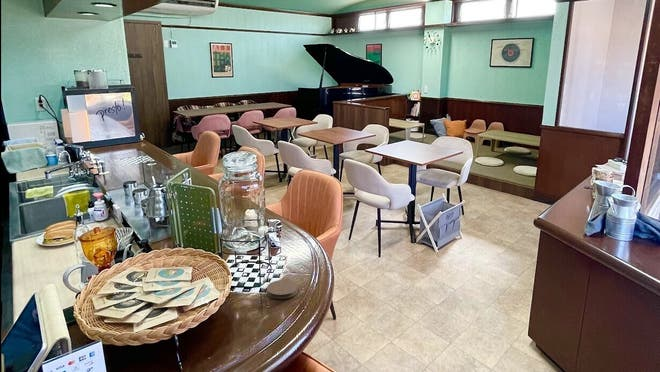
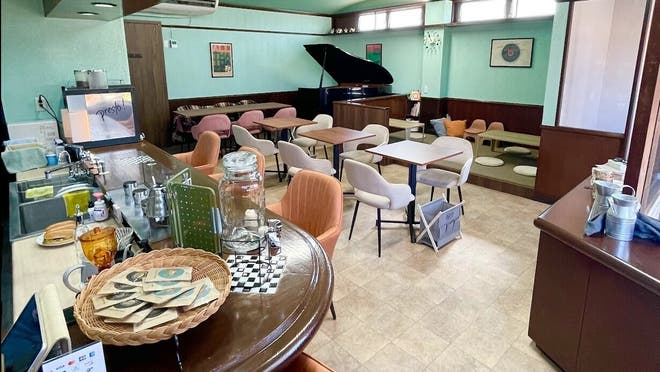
- coaster (282, 288)
